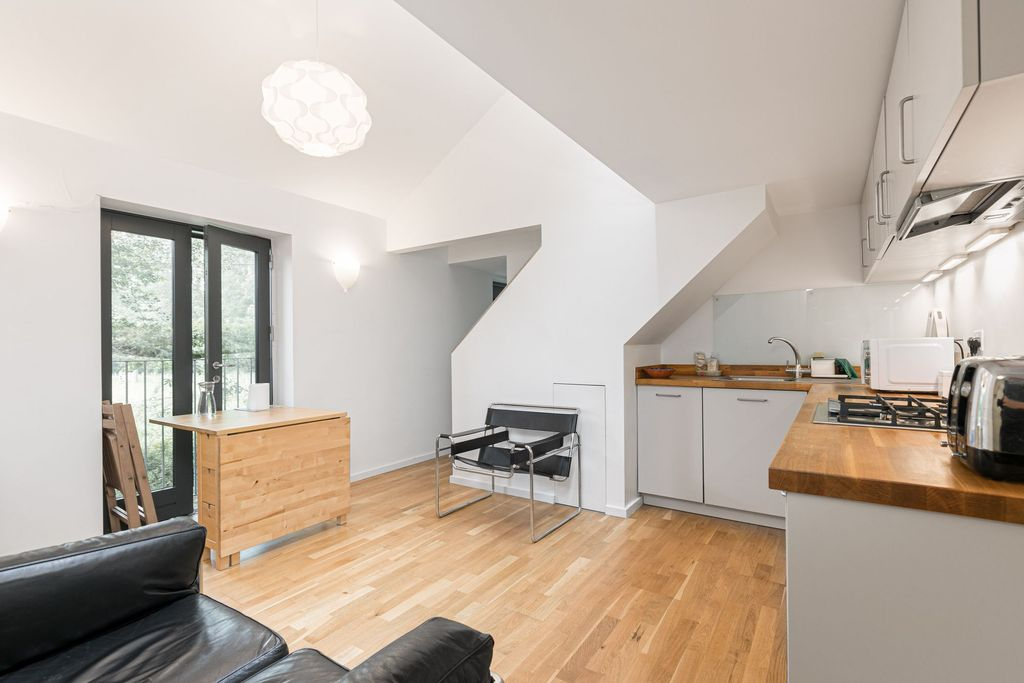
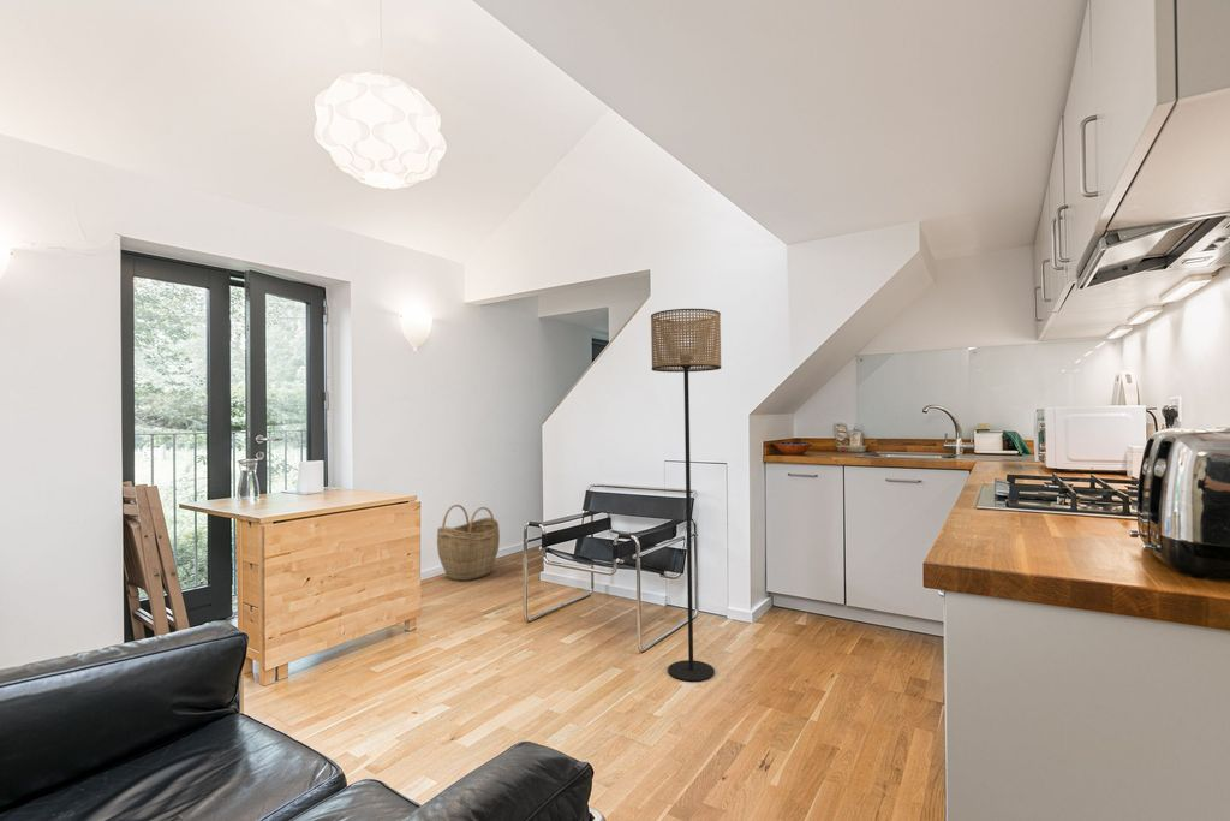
+ woven basket (468, 540)
+ floor lamp (688, 492)
